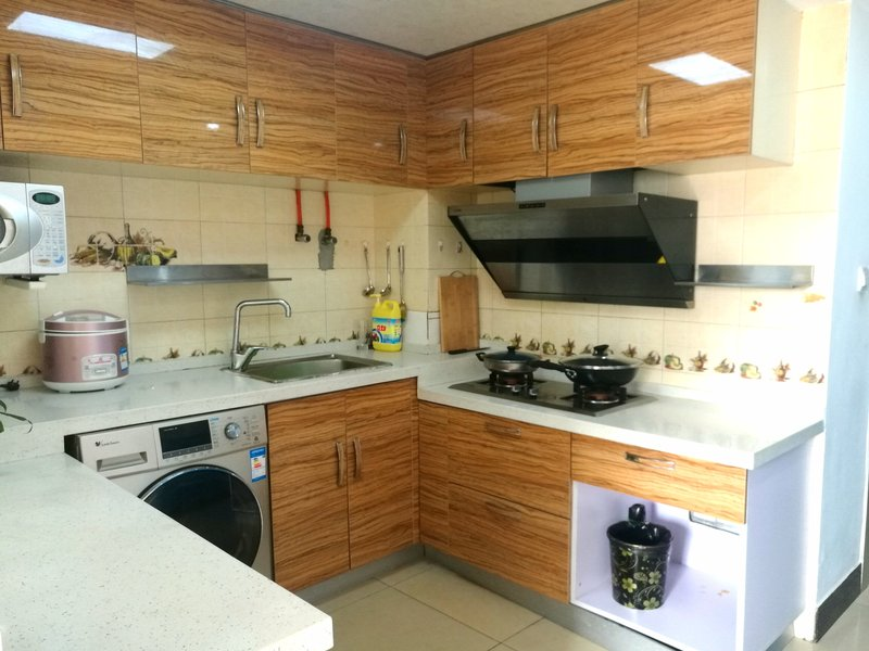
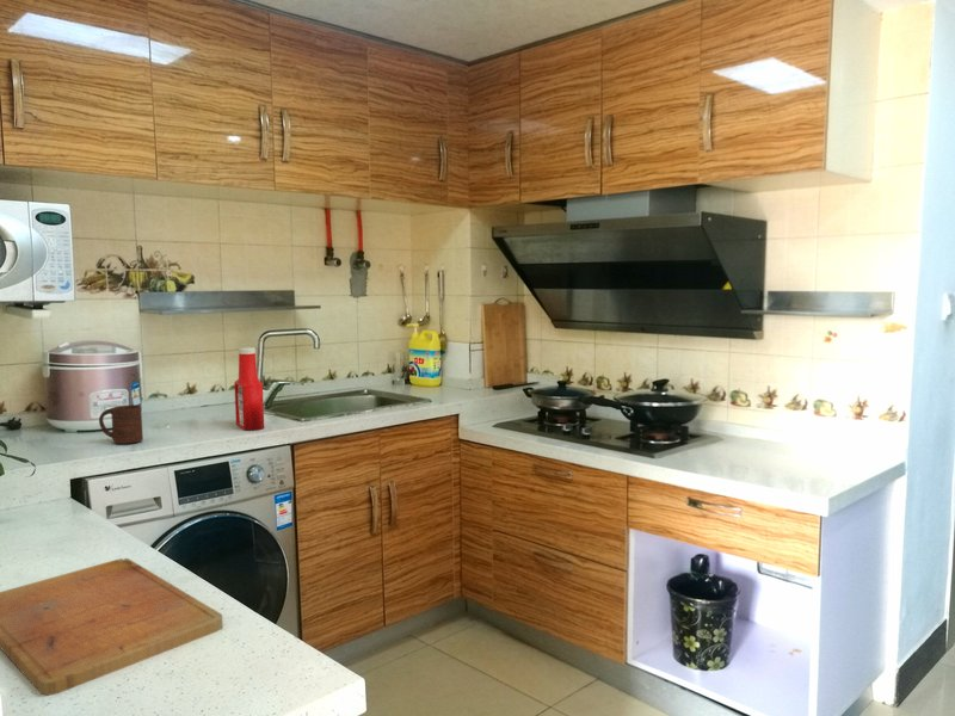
+ cutting board (93, 613)
+ cup (122, 425)
+ soap bottle (248, 387)
